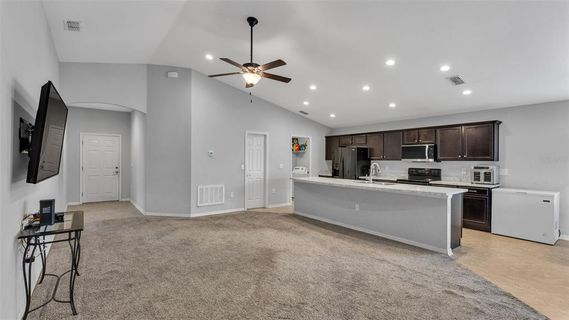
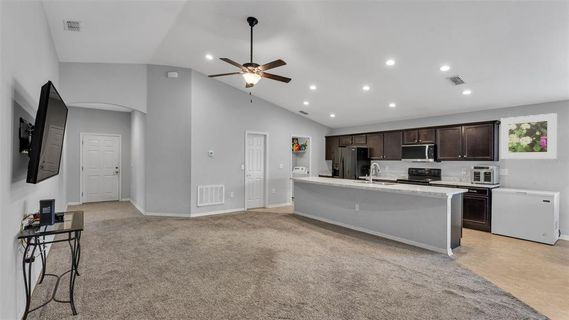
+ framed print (527, 137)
